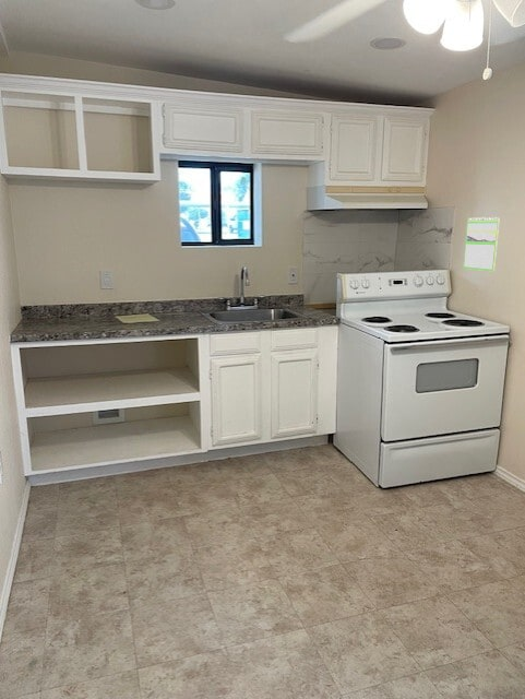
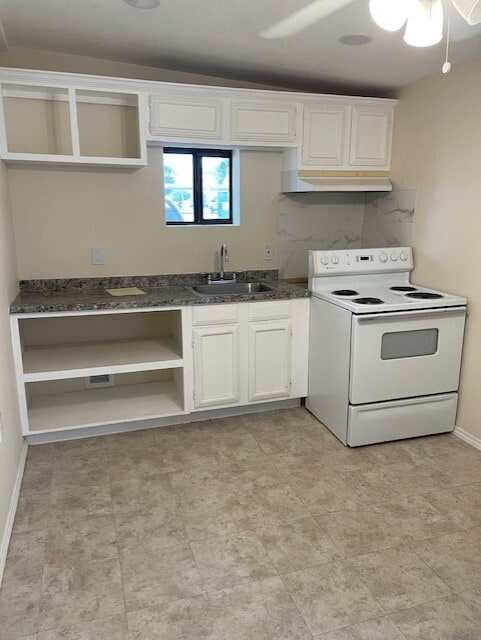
- calendar (480, 244)
